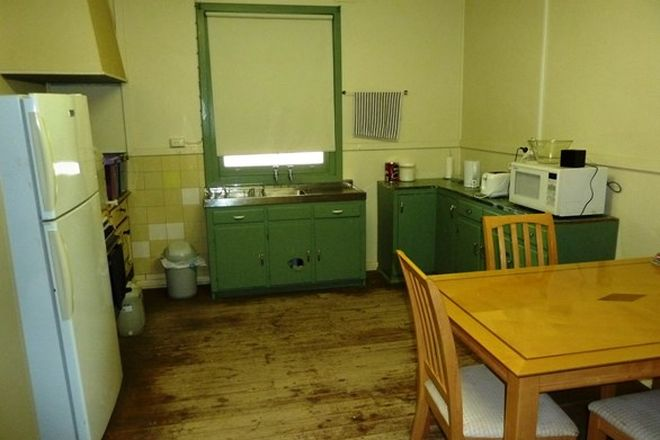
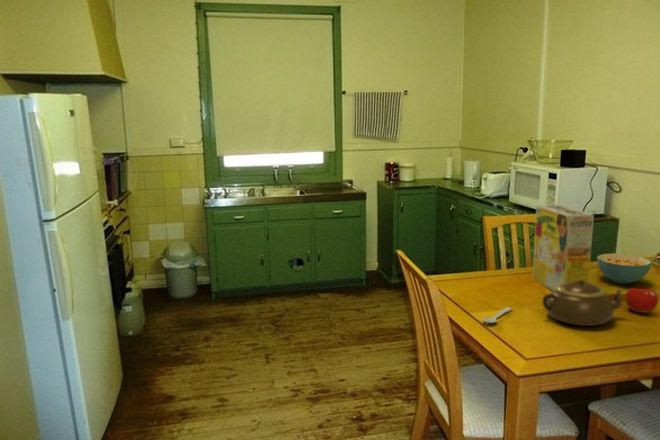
+ cereal box (561, 248)
+ teapot (580, 299)
+ spoon (497, 314)
+ fruit (641, 298)
+ cereal bowl (622, 270)
